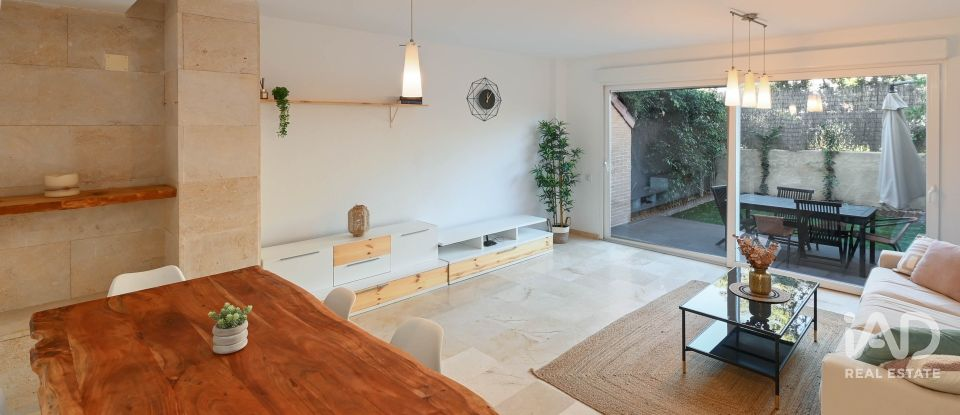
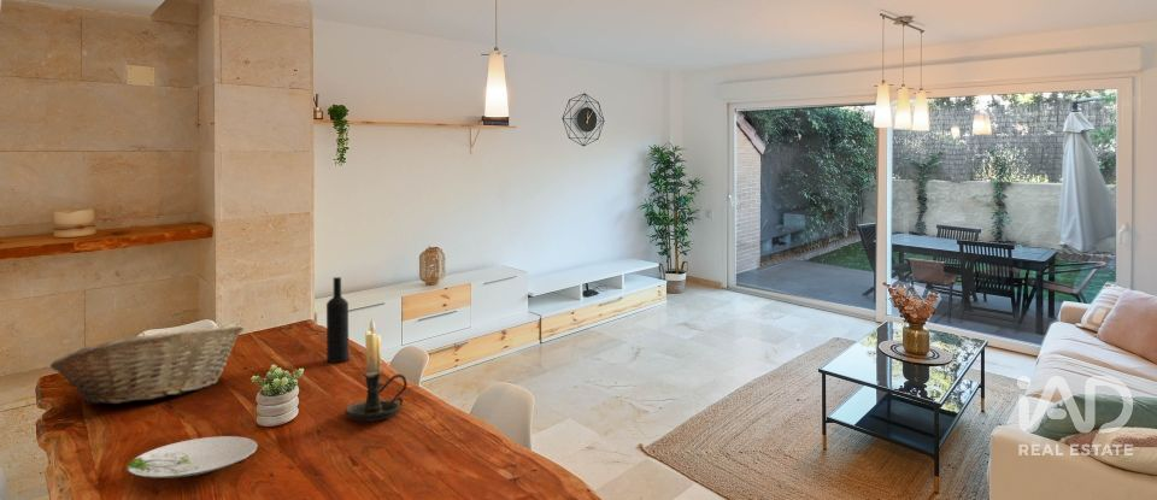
+ fruit basket (155, 358)
+ plate (195, 461)
+ candle holder (380, 364)
+ wine bottle (337, 318)
